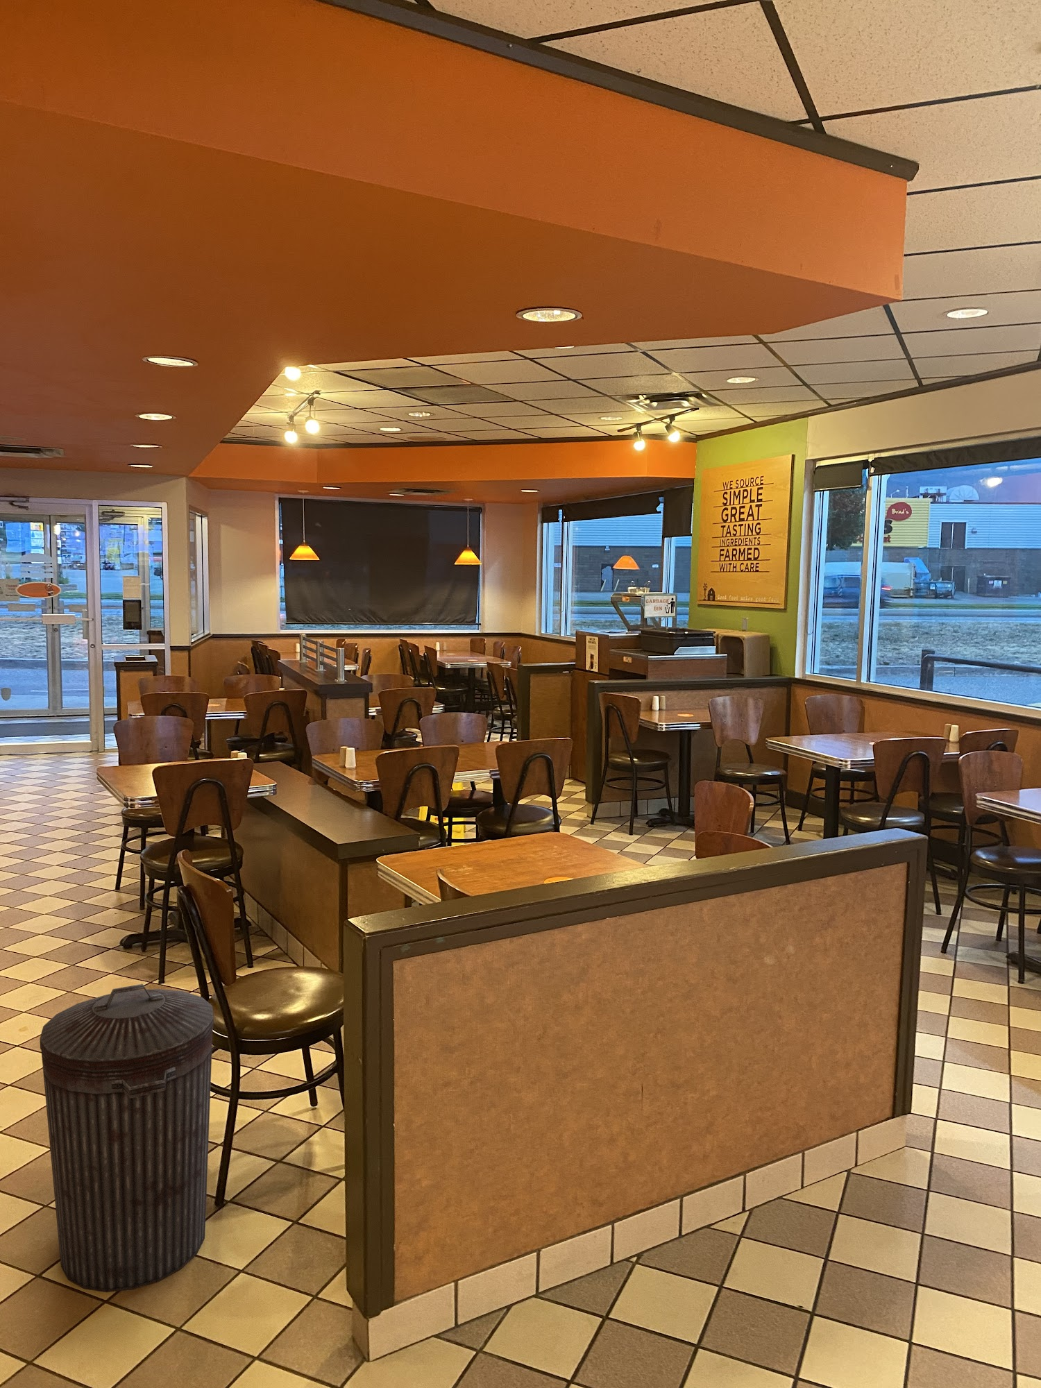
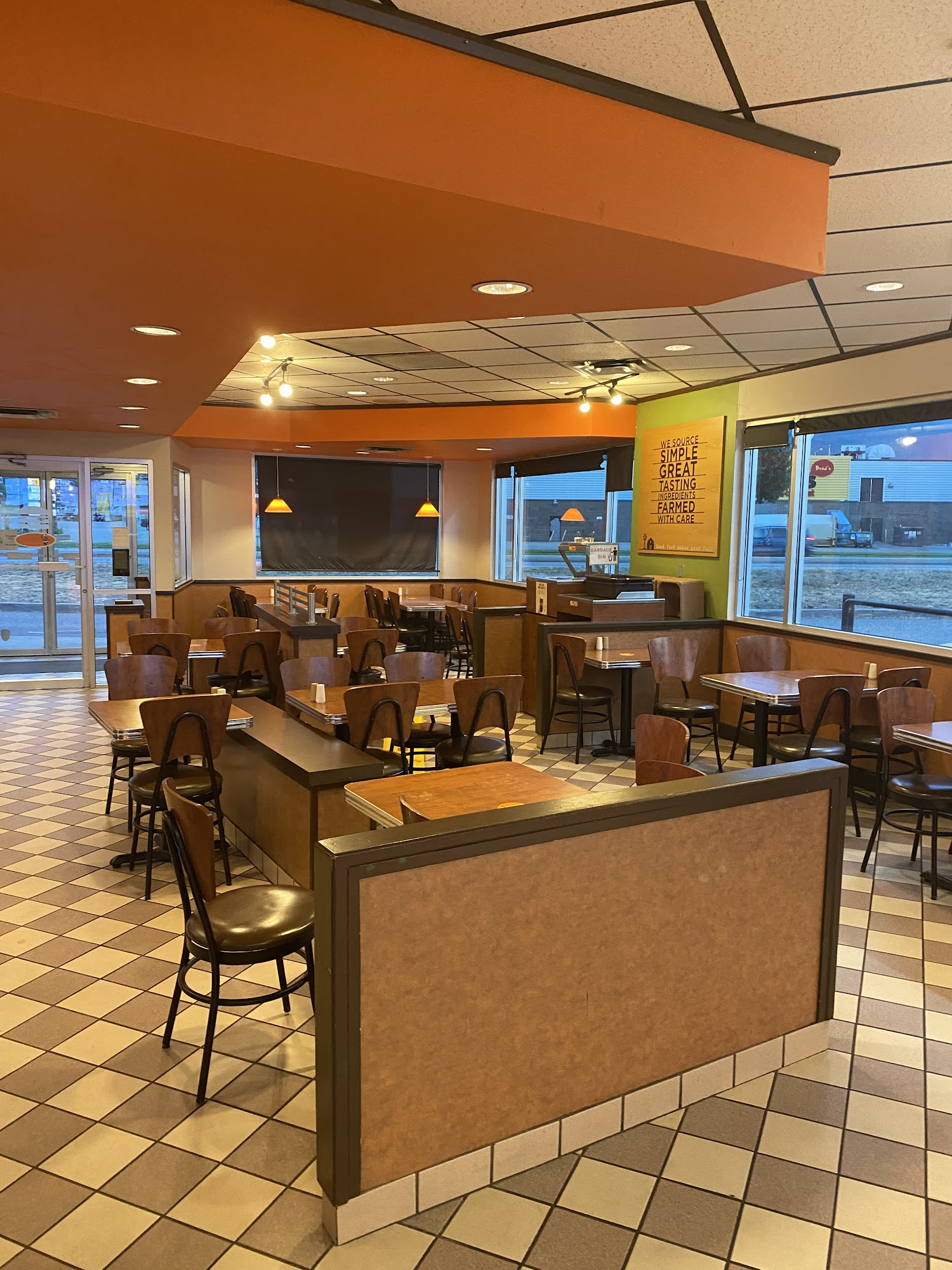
- trash can (132, 1118)
